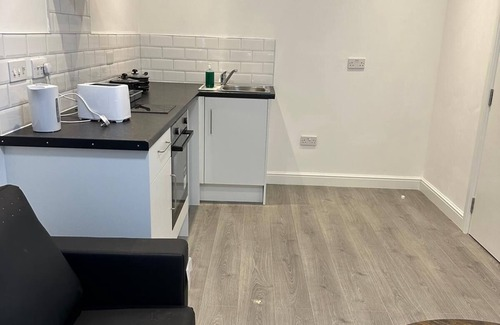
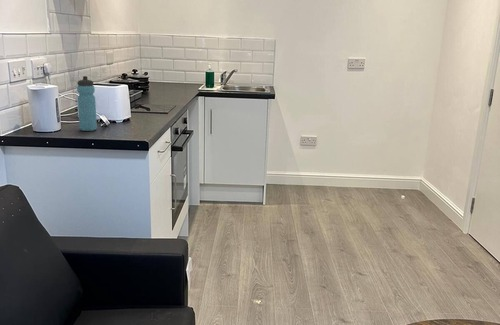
+ water bottle (86, 103)
